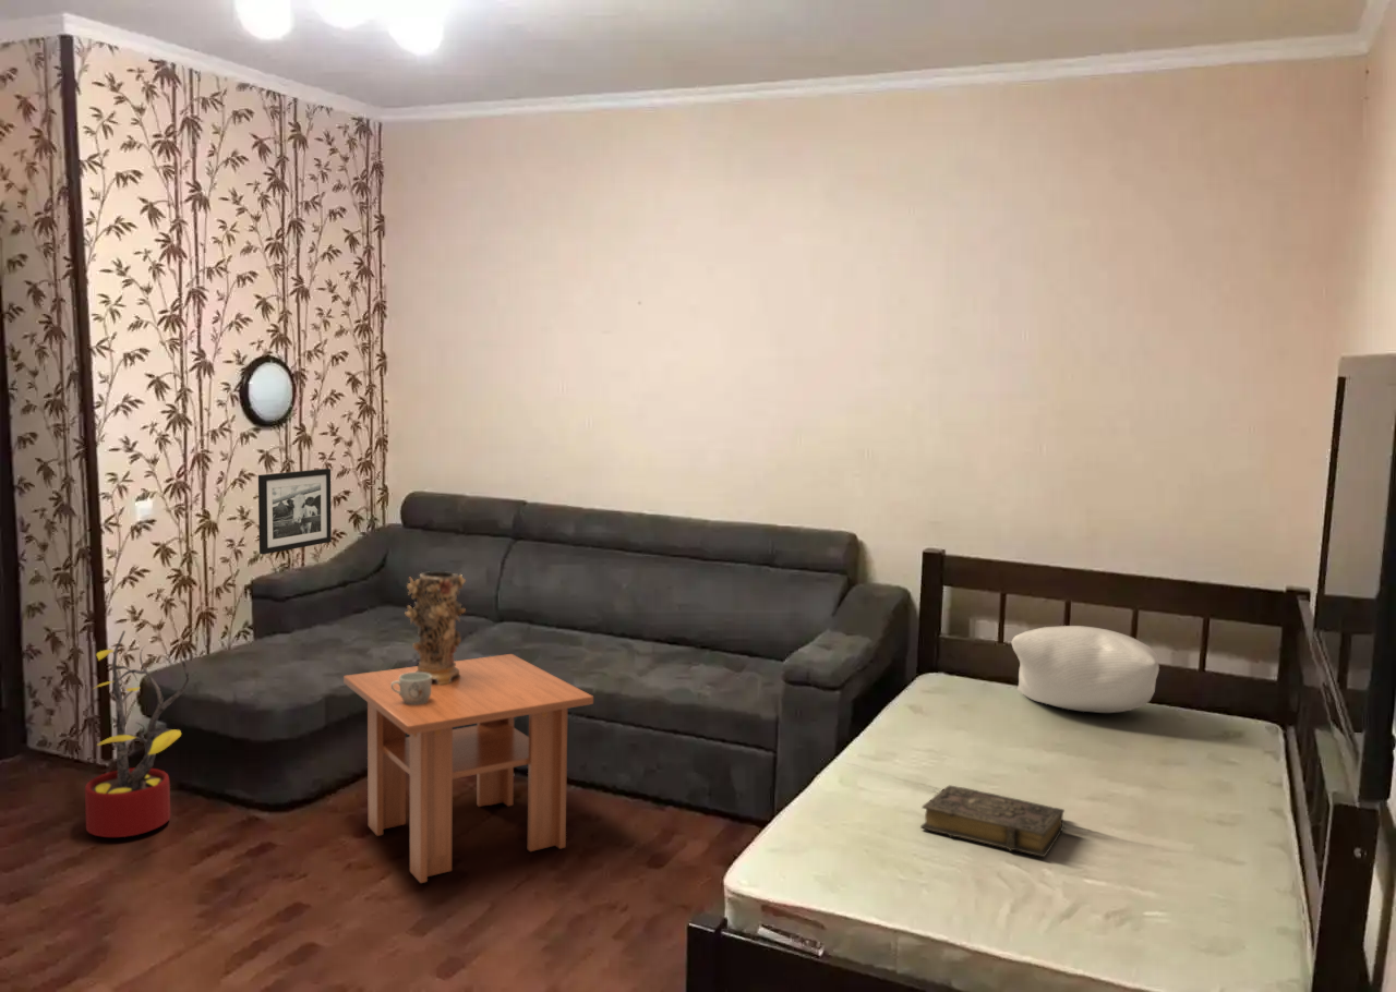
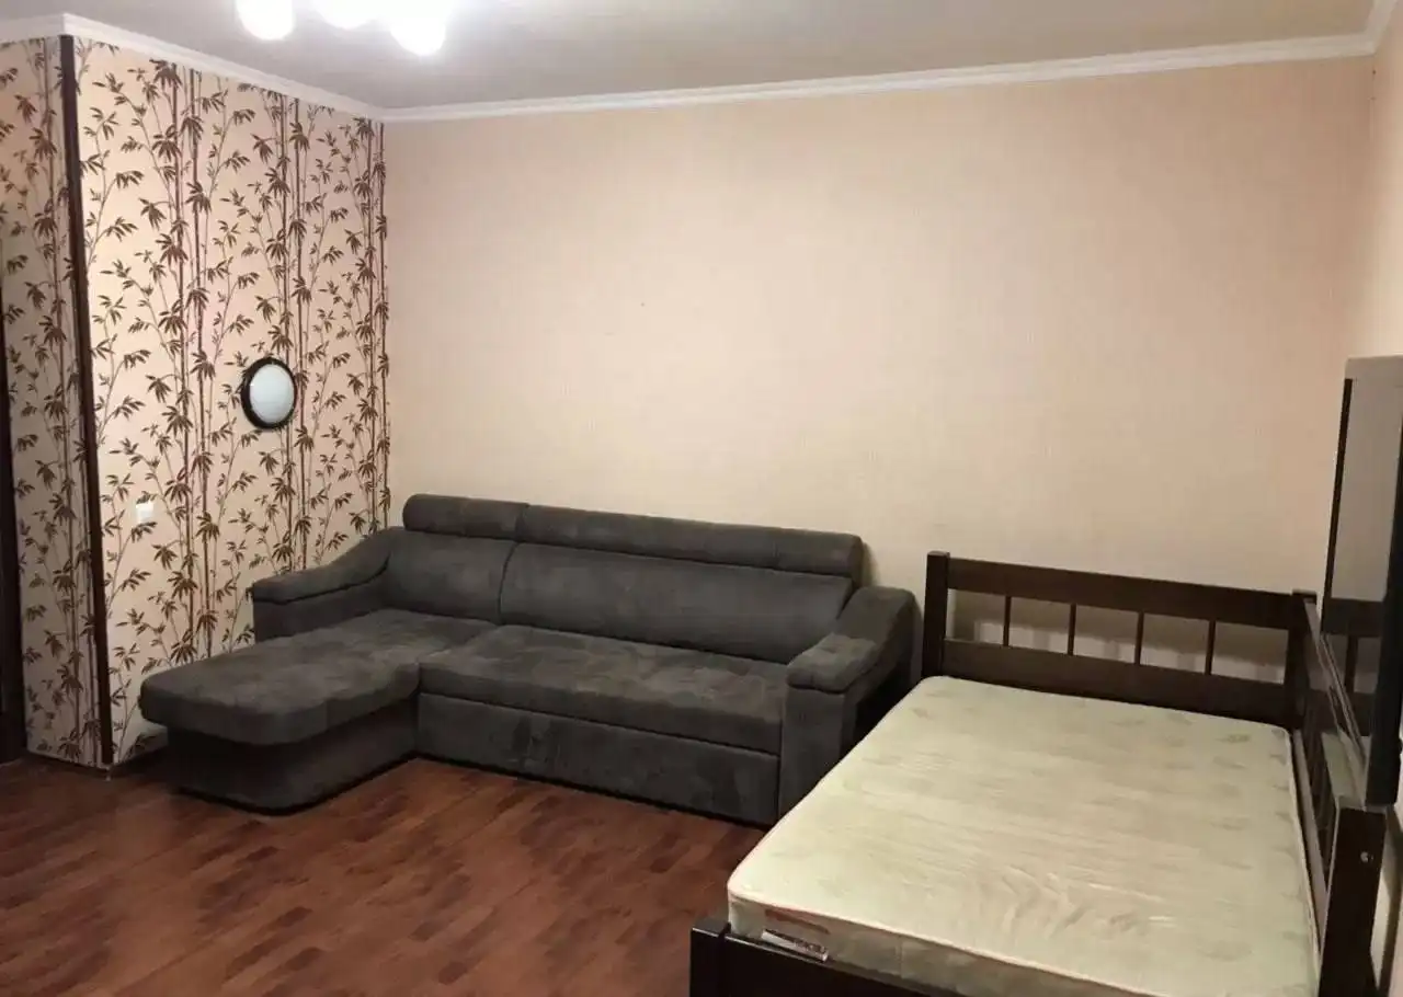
- decorative plant (147, 735)
- picture frame (296, 509)
- mug (411, 688)
- decorative vase (438, 627)
- pillow (1084, 668)
- coffee table (465, 761)
- book (994, 818)
